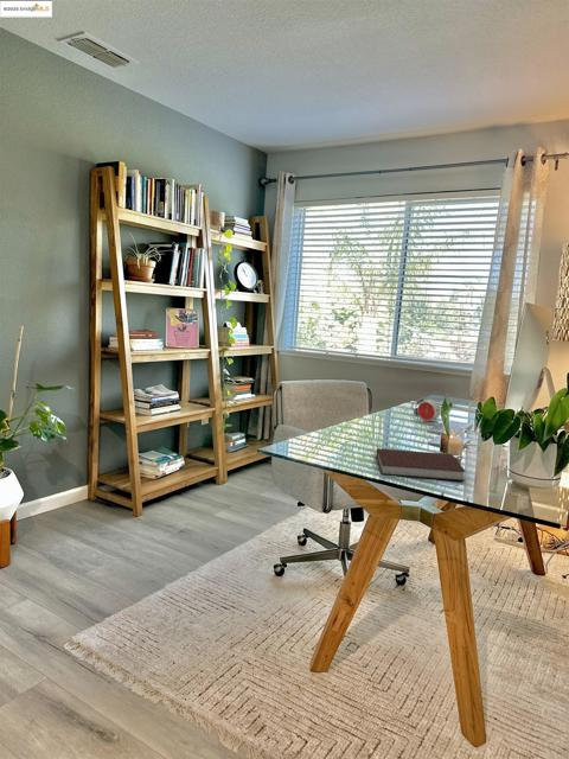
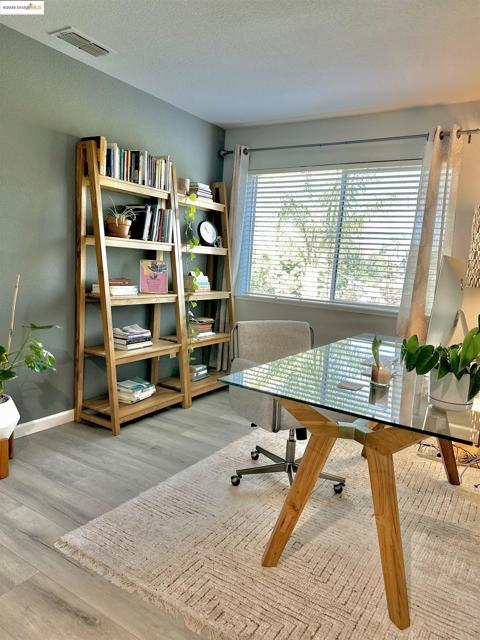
- notebook (417, 463)
- alarm clock (427, 409)
